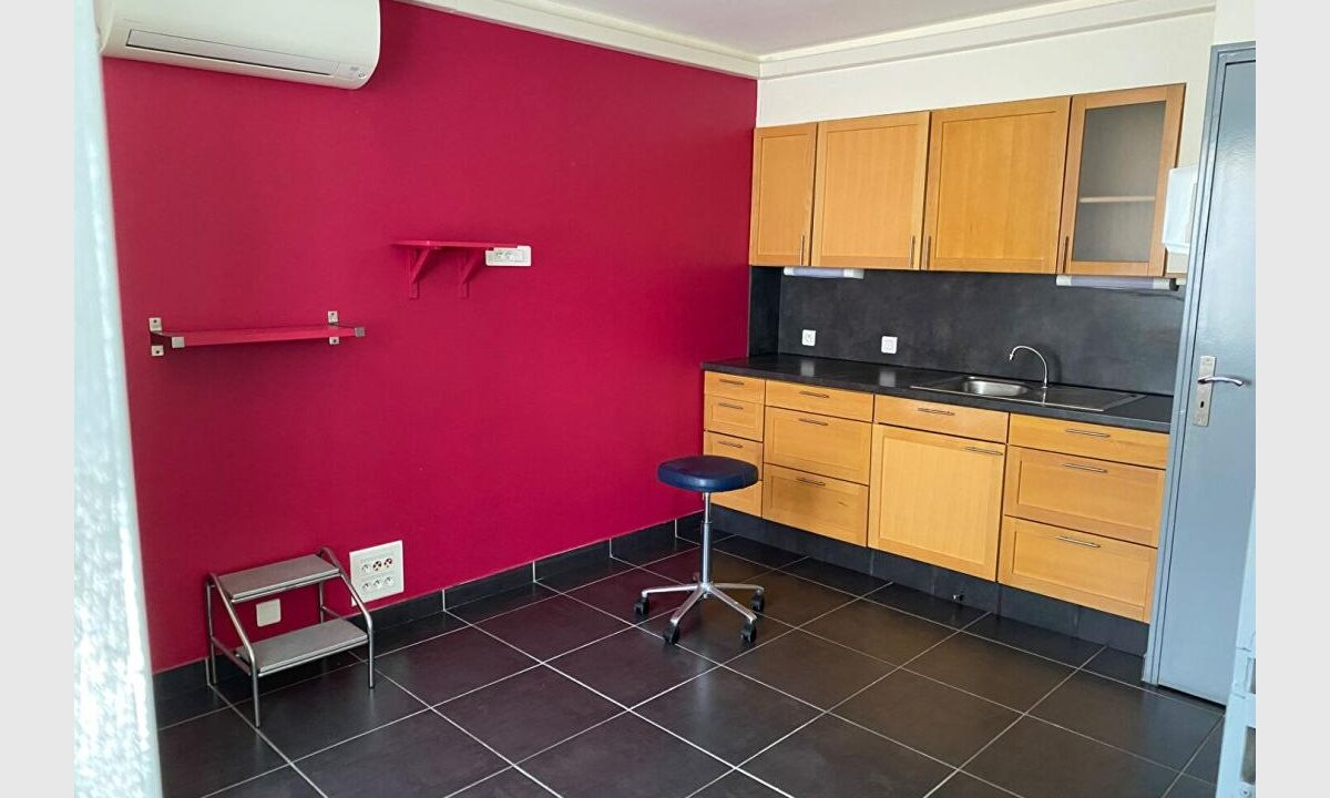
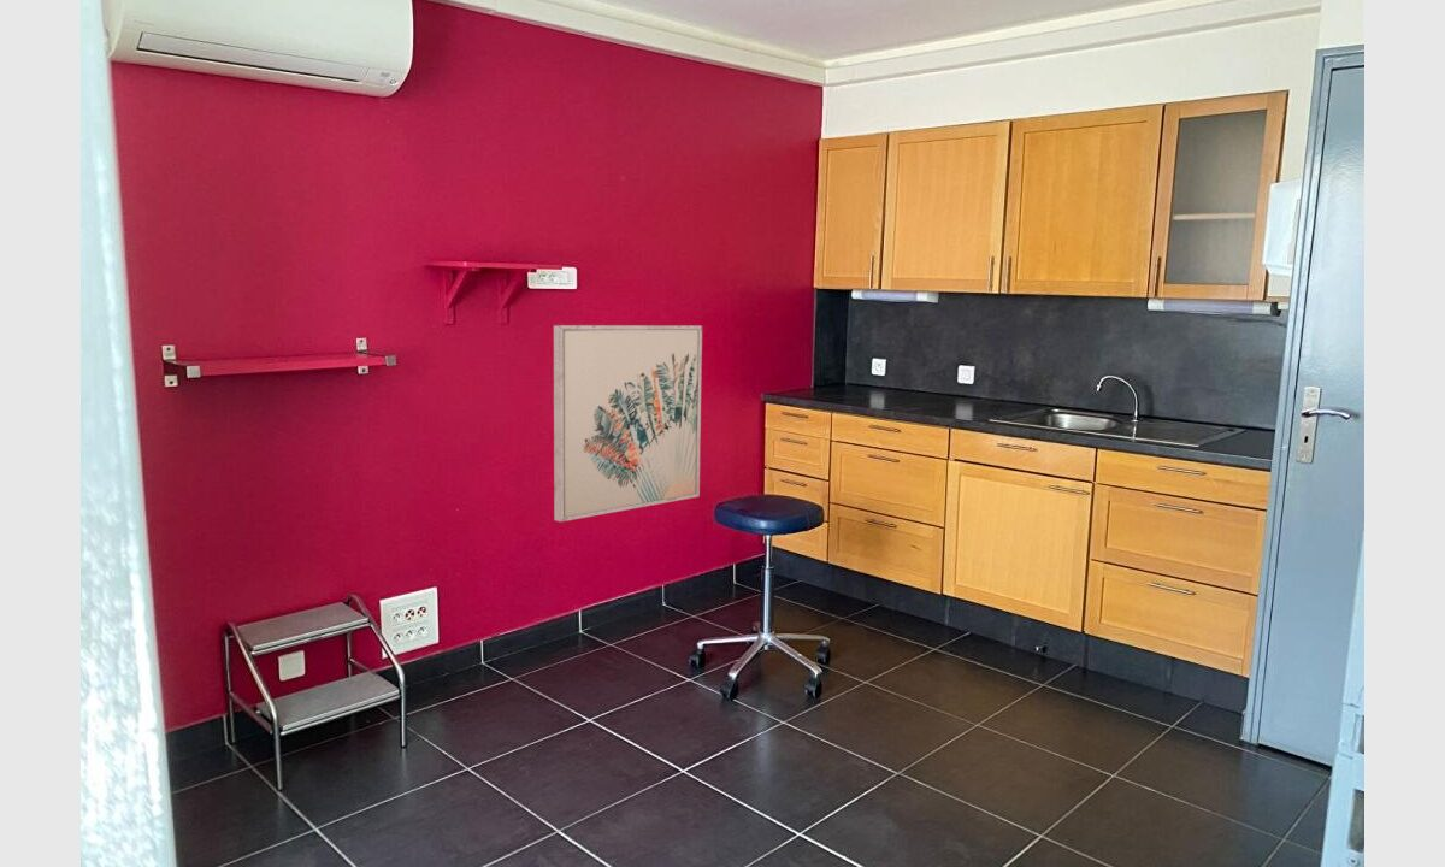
+ wall art (632, 417)
